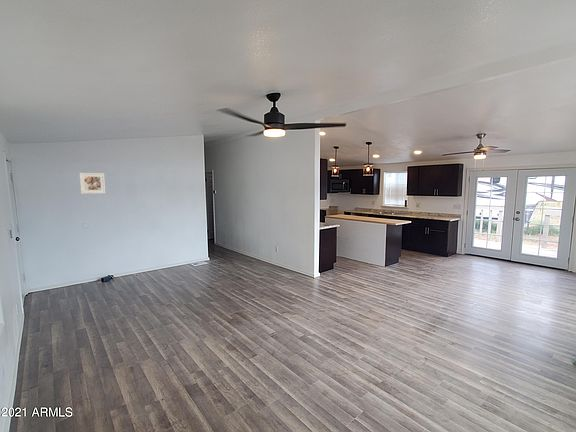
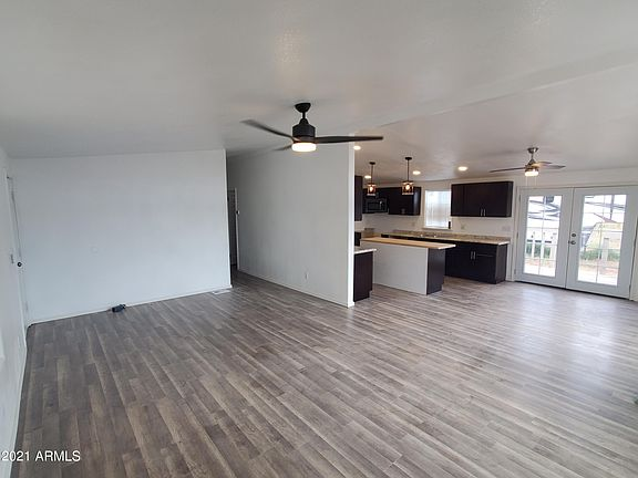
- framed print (92, 183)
